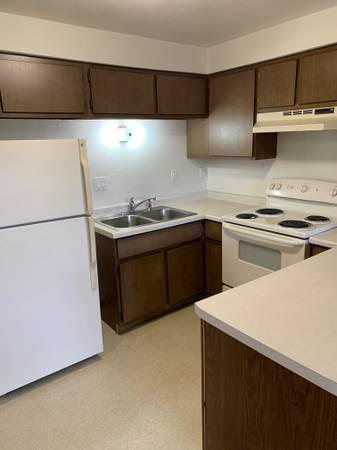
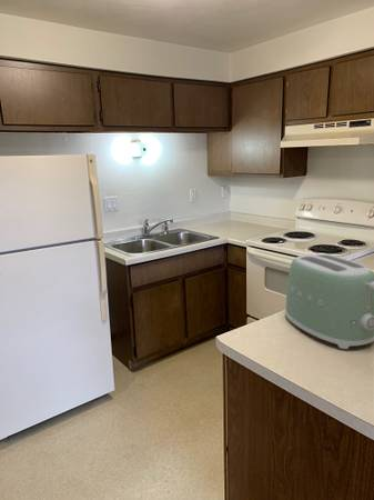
+ toaster (328, 293)
